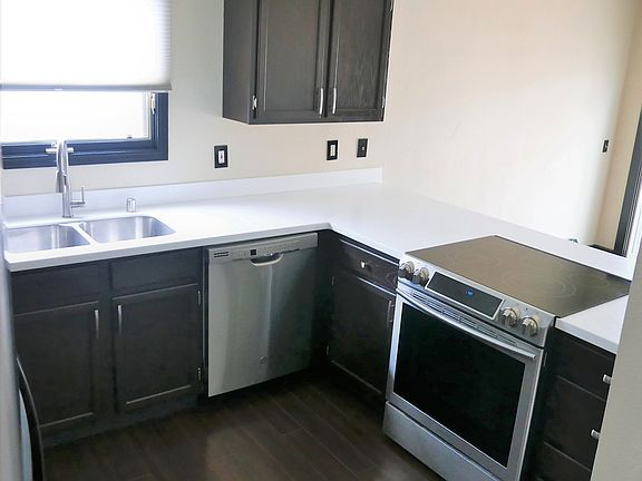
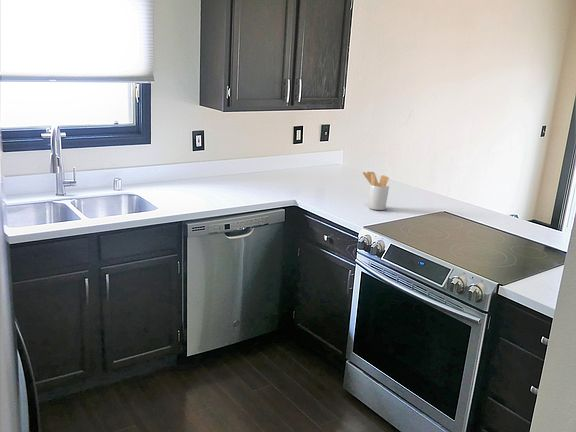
+ utensil holder (375, 189)
